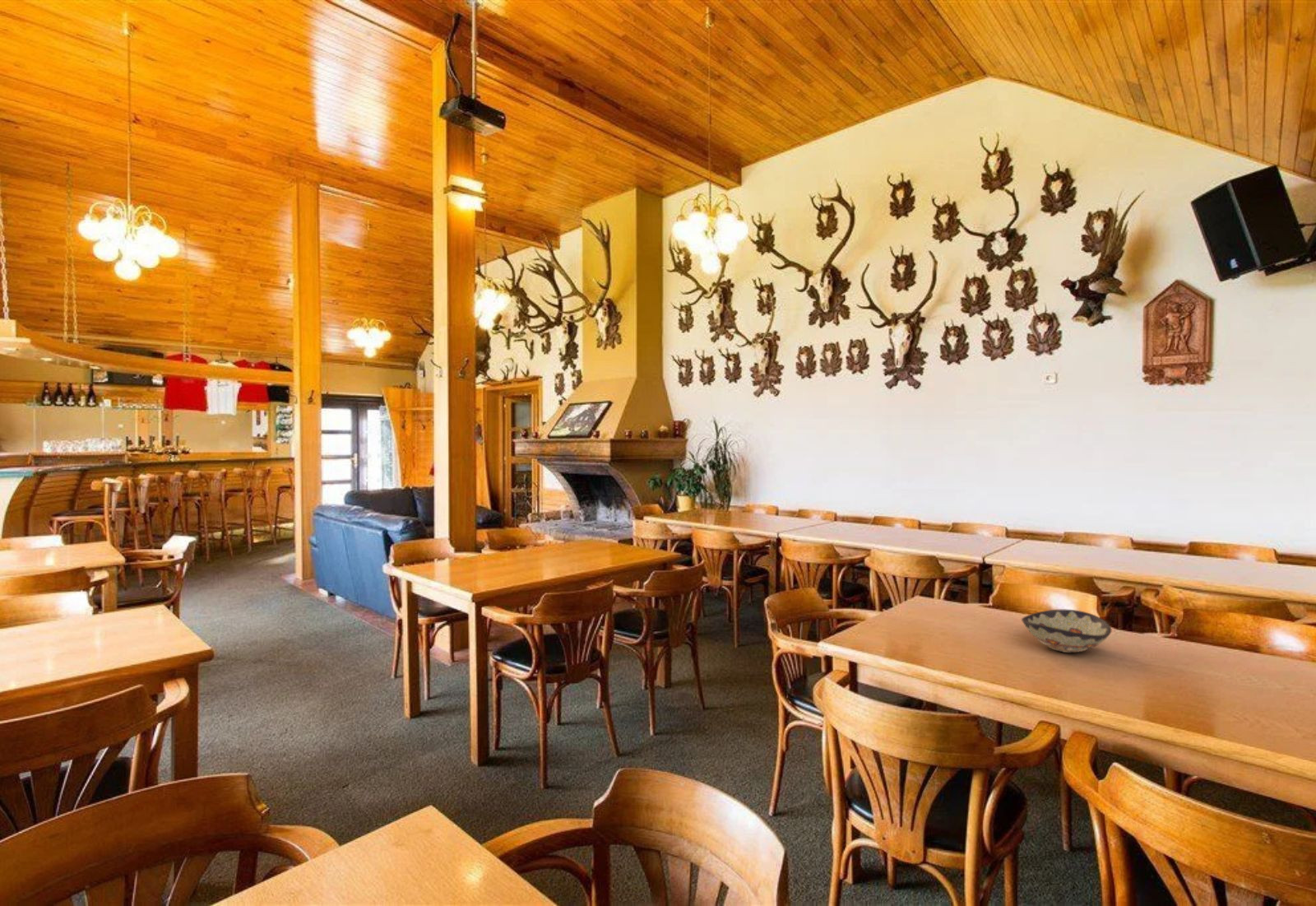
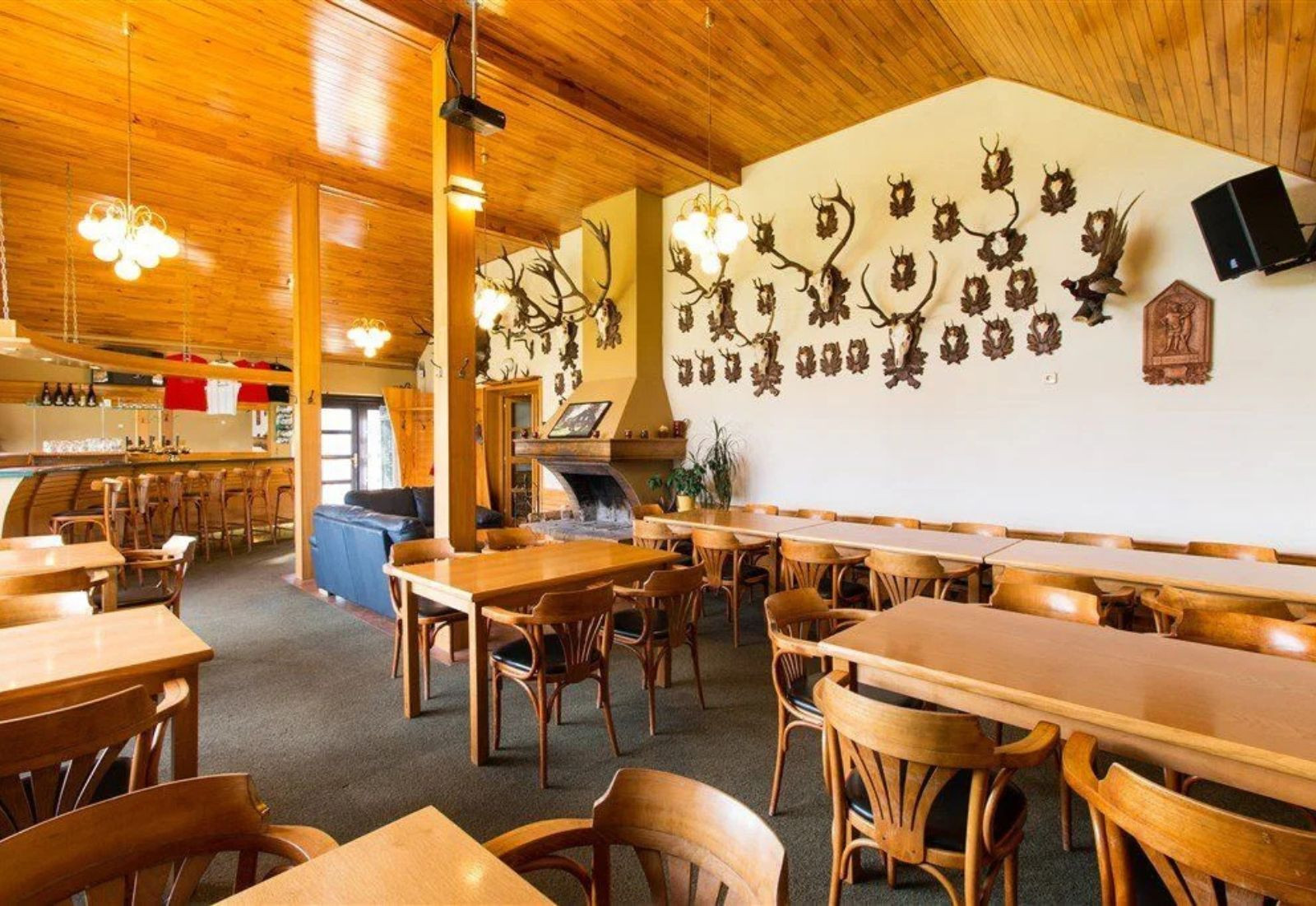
- decorative bowl (1065, 633)
